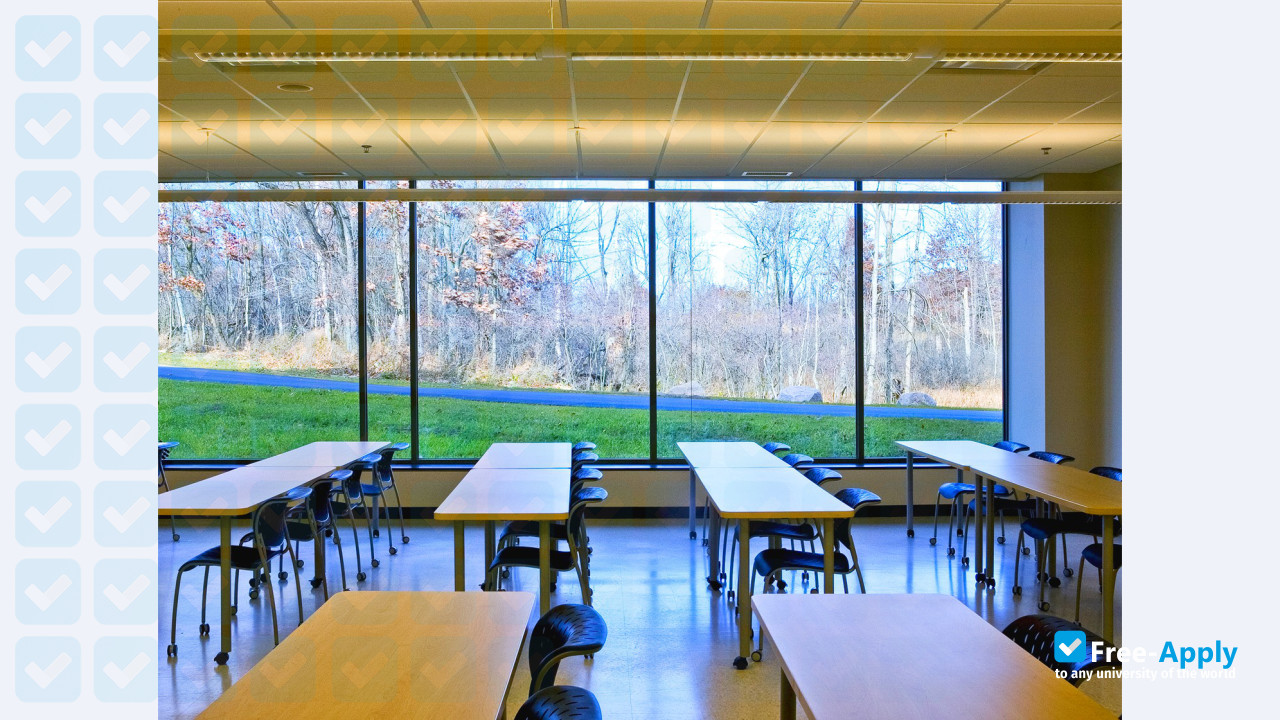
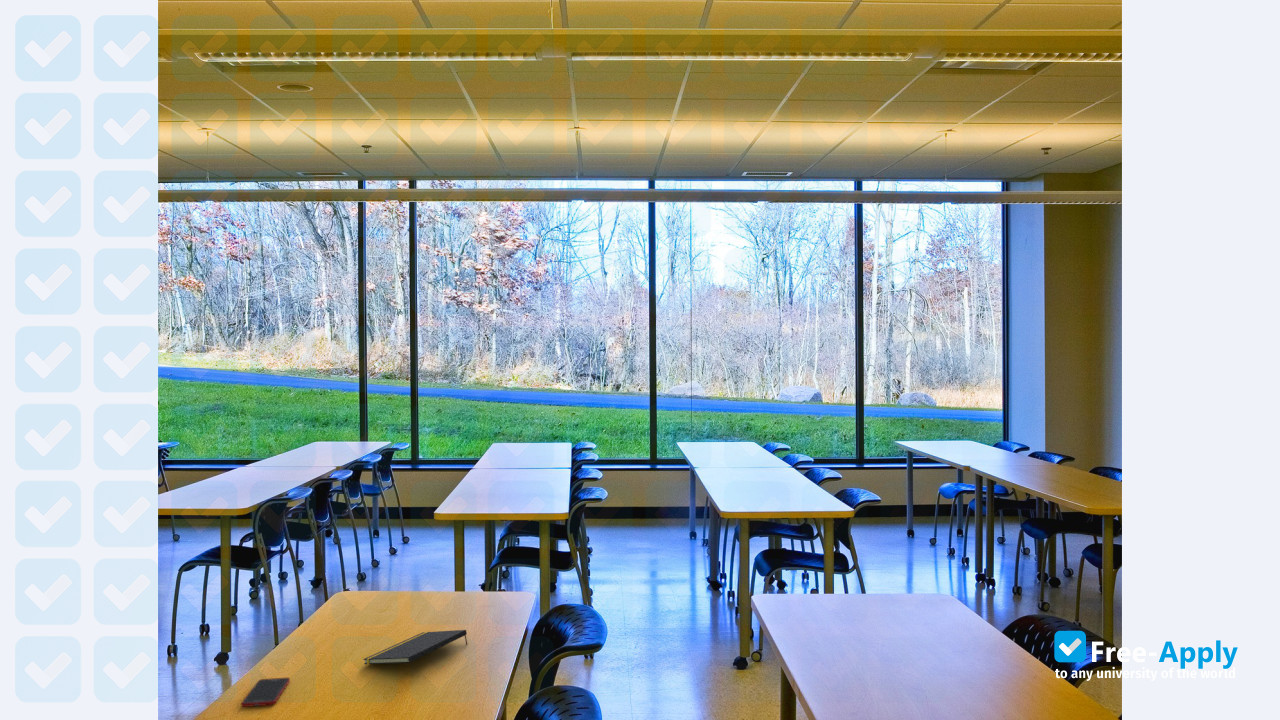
+ cell phone (266, 691)
+ notepad (416, 646)
